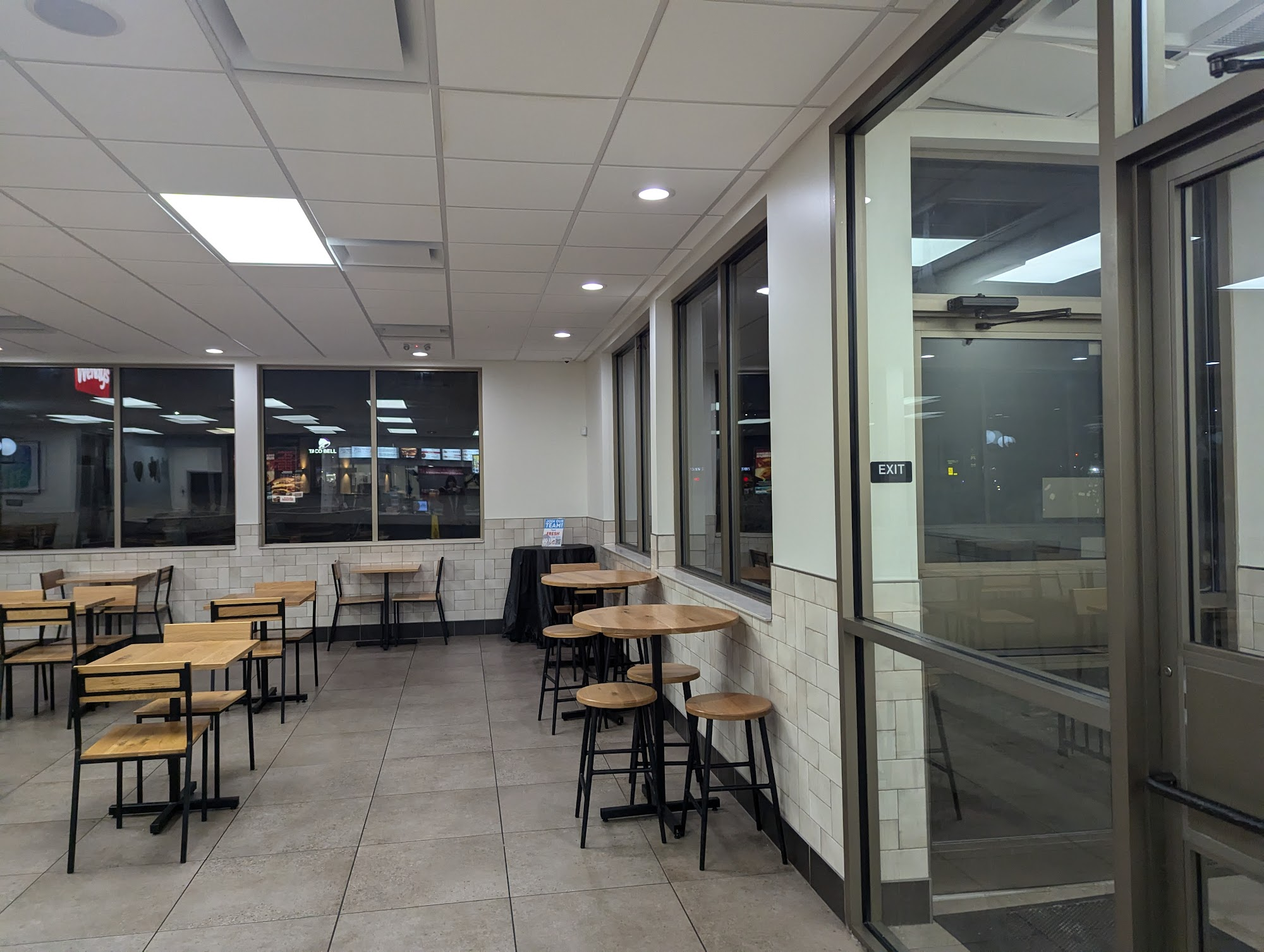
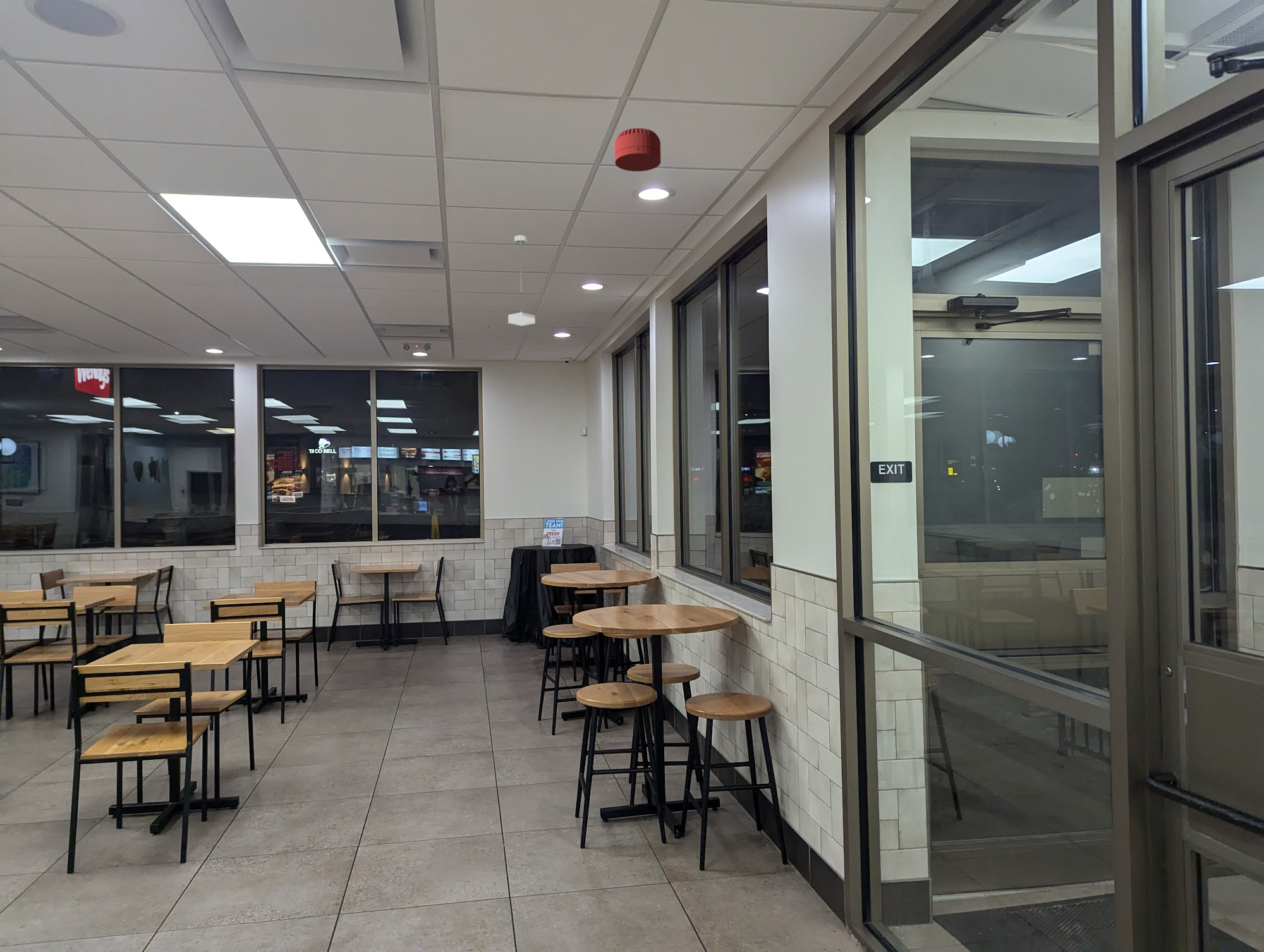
+ smoke detector (638, 149)
+ pendant lamp (521, 280)
